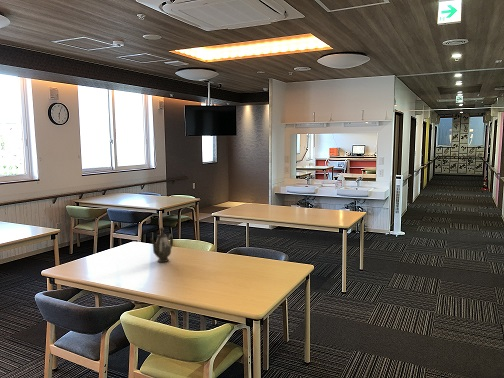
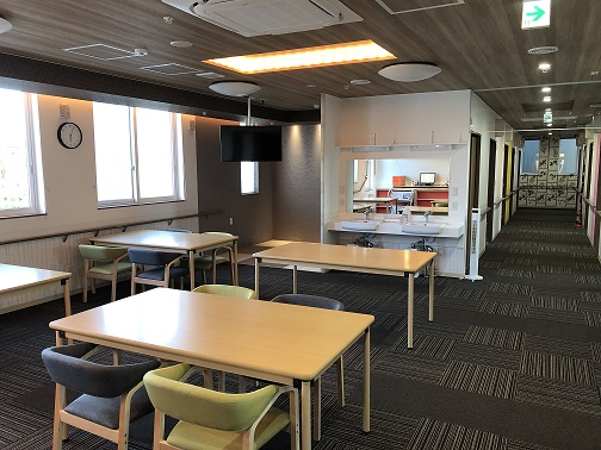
- teapot (161, 244)
